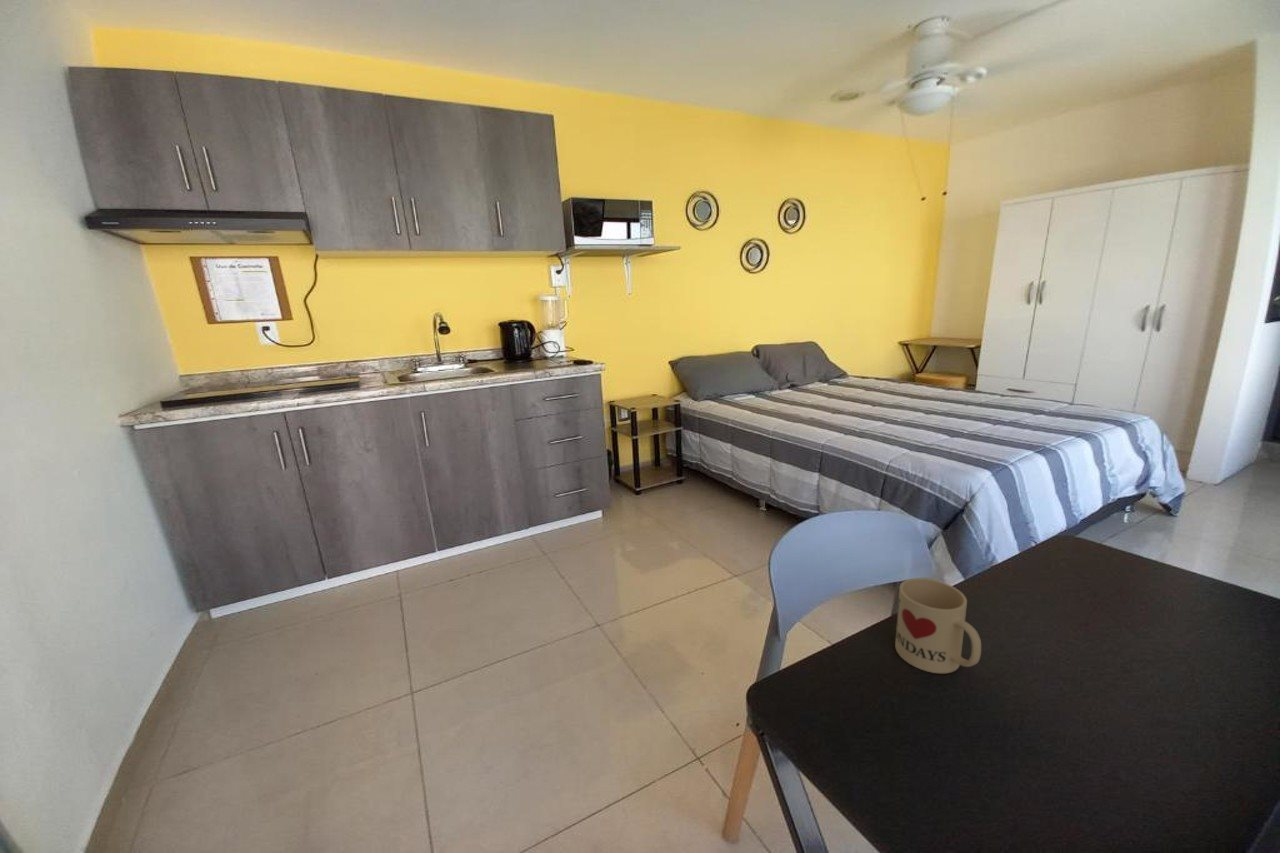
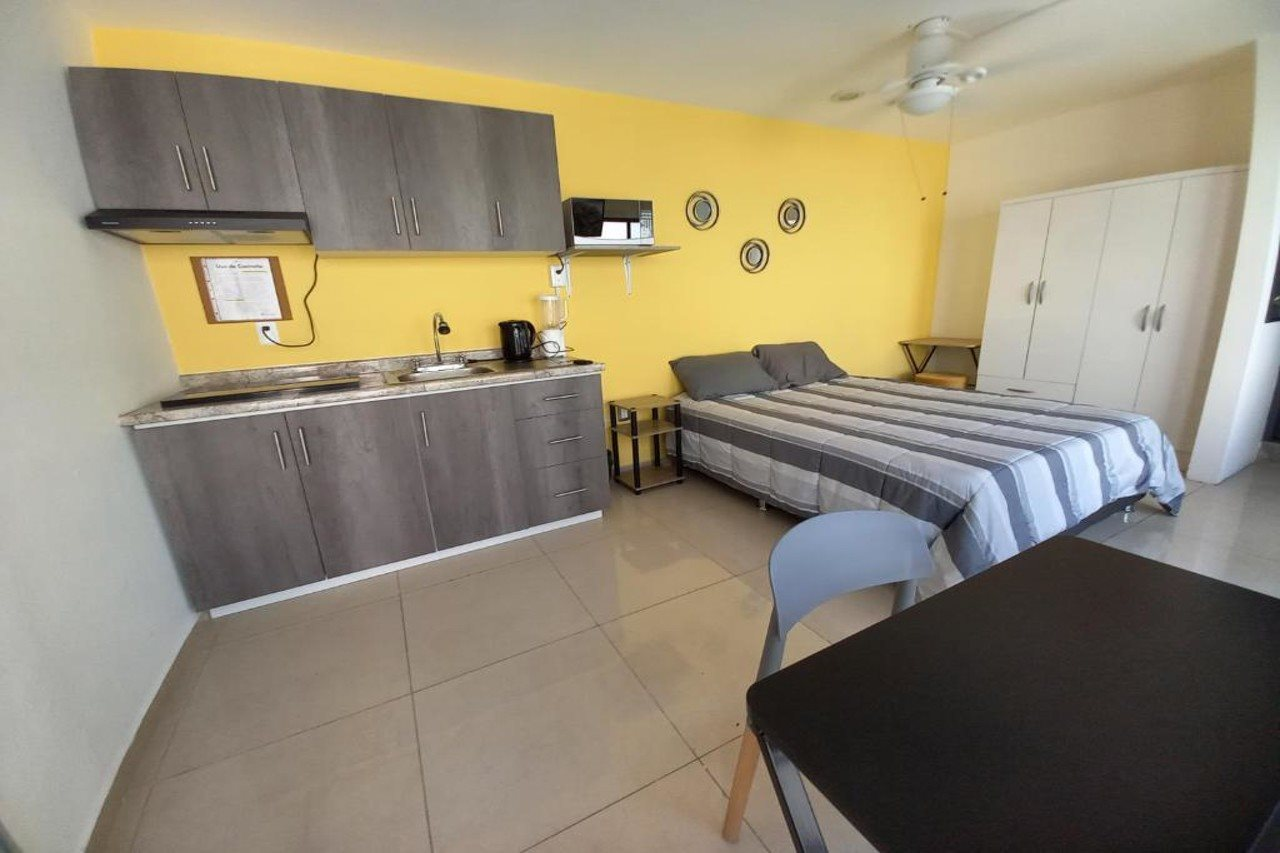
- mug (939, 630)
